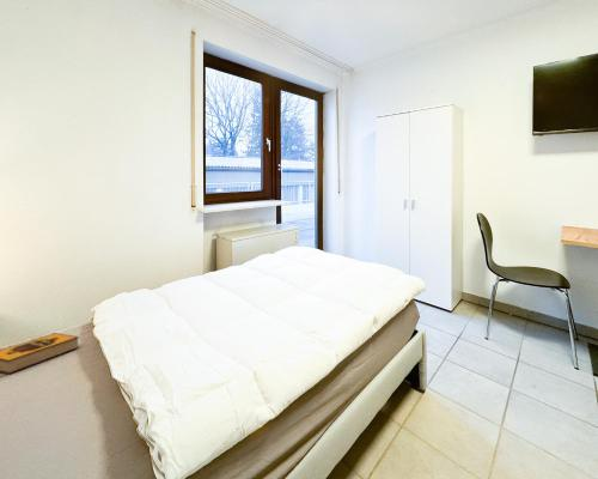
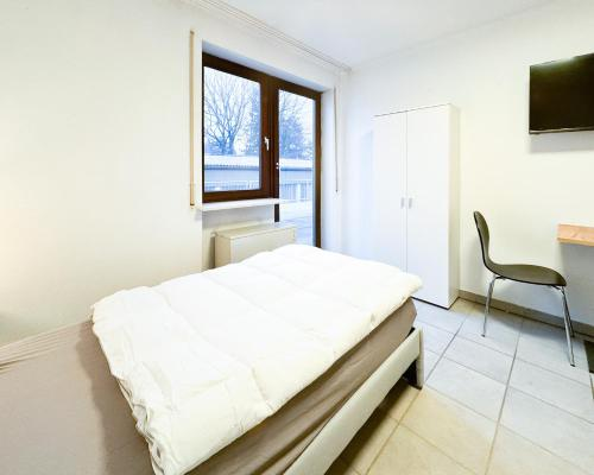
- hardback book (32, 350)
